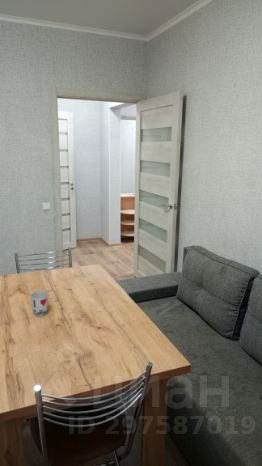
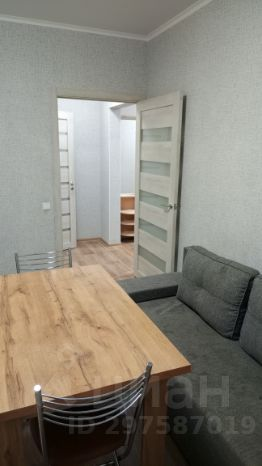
- cup (39, 304)
